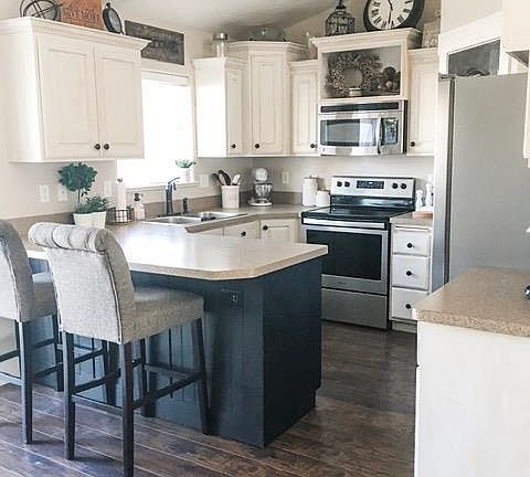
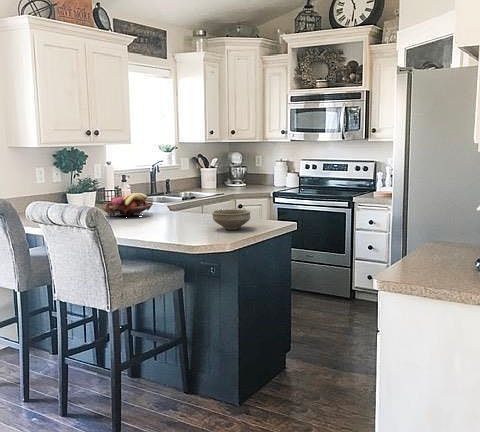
+ bowl (231, 219)
+ fruit basket (128, 204)
